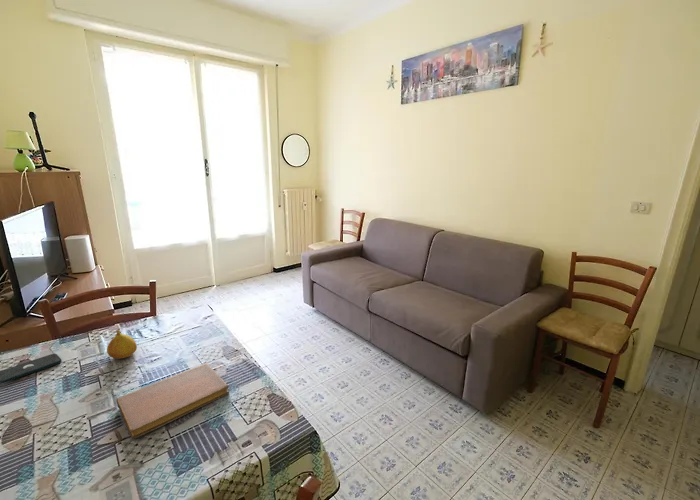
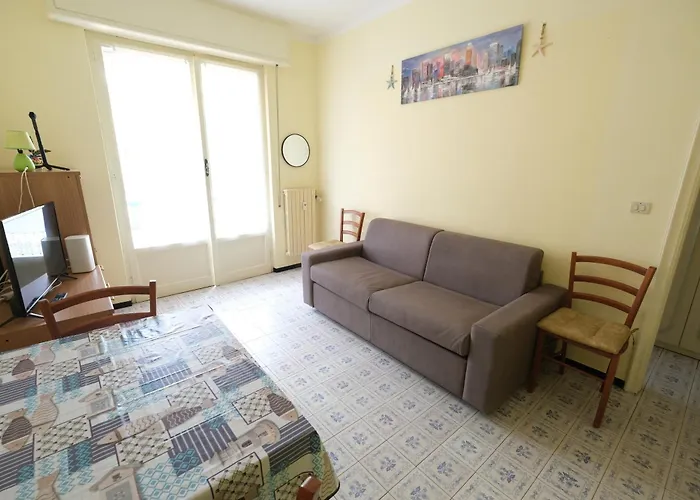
- fruit (121, 342)
- notebook (174, 395)
- smartphone (29, 367)
